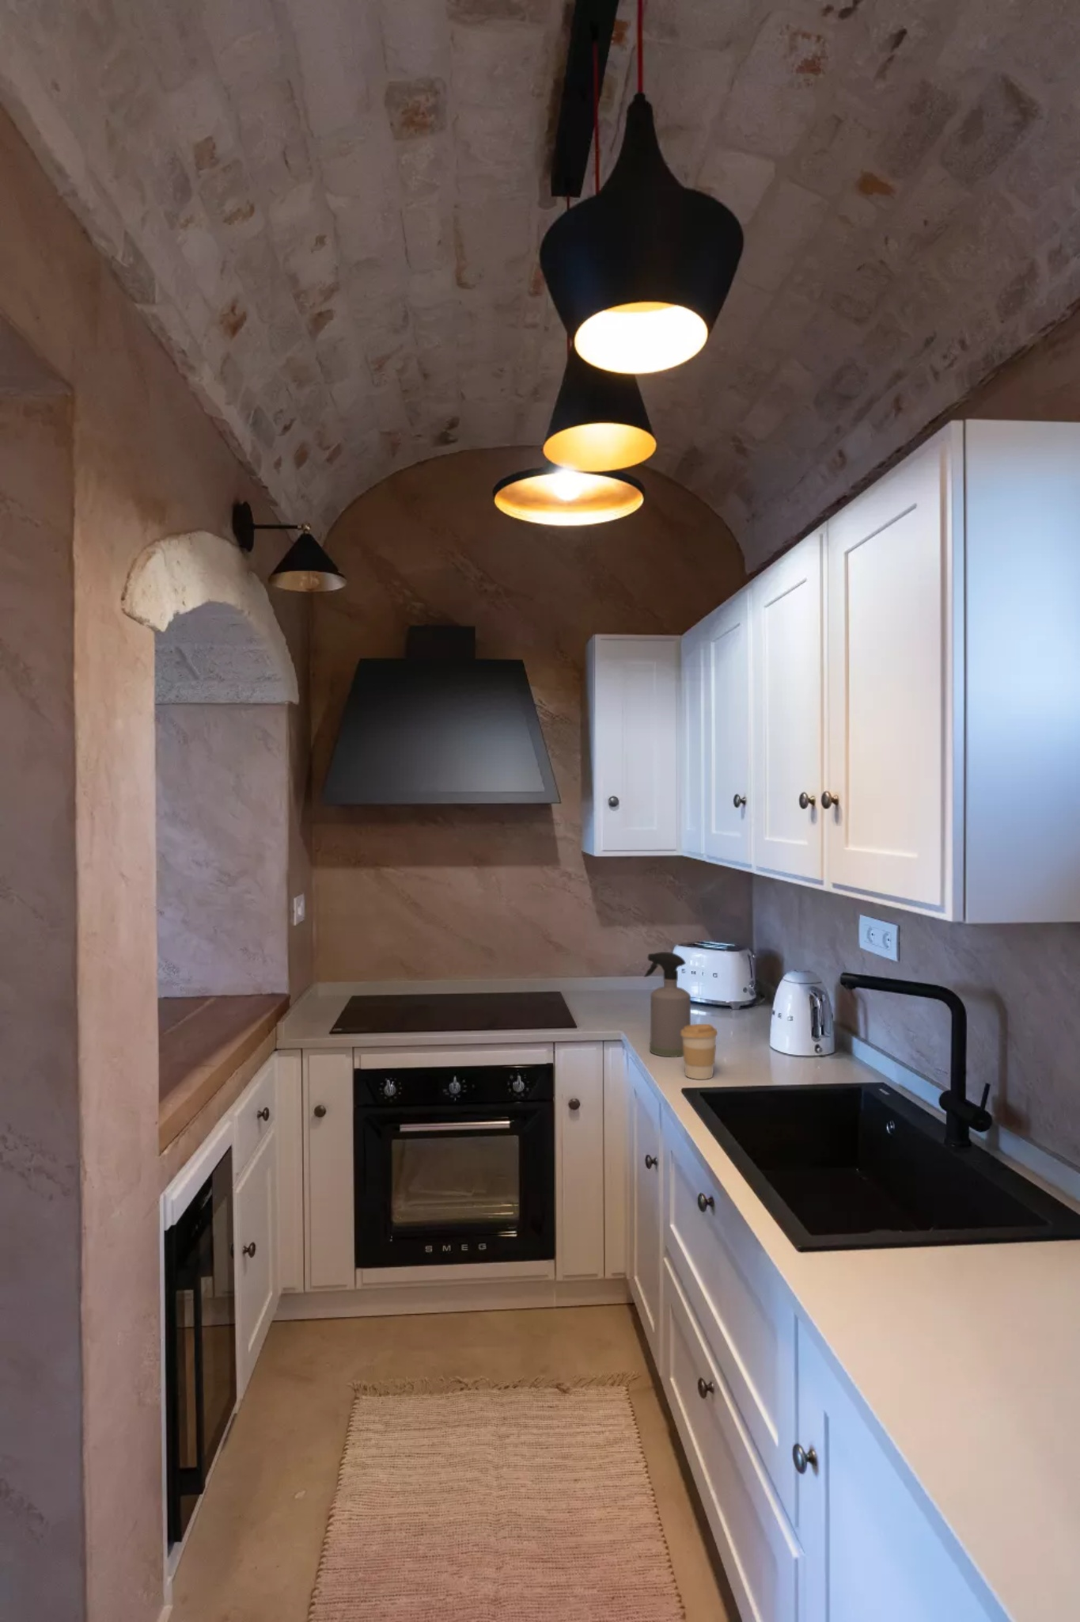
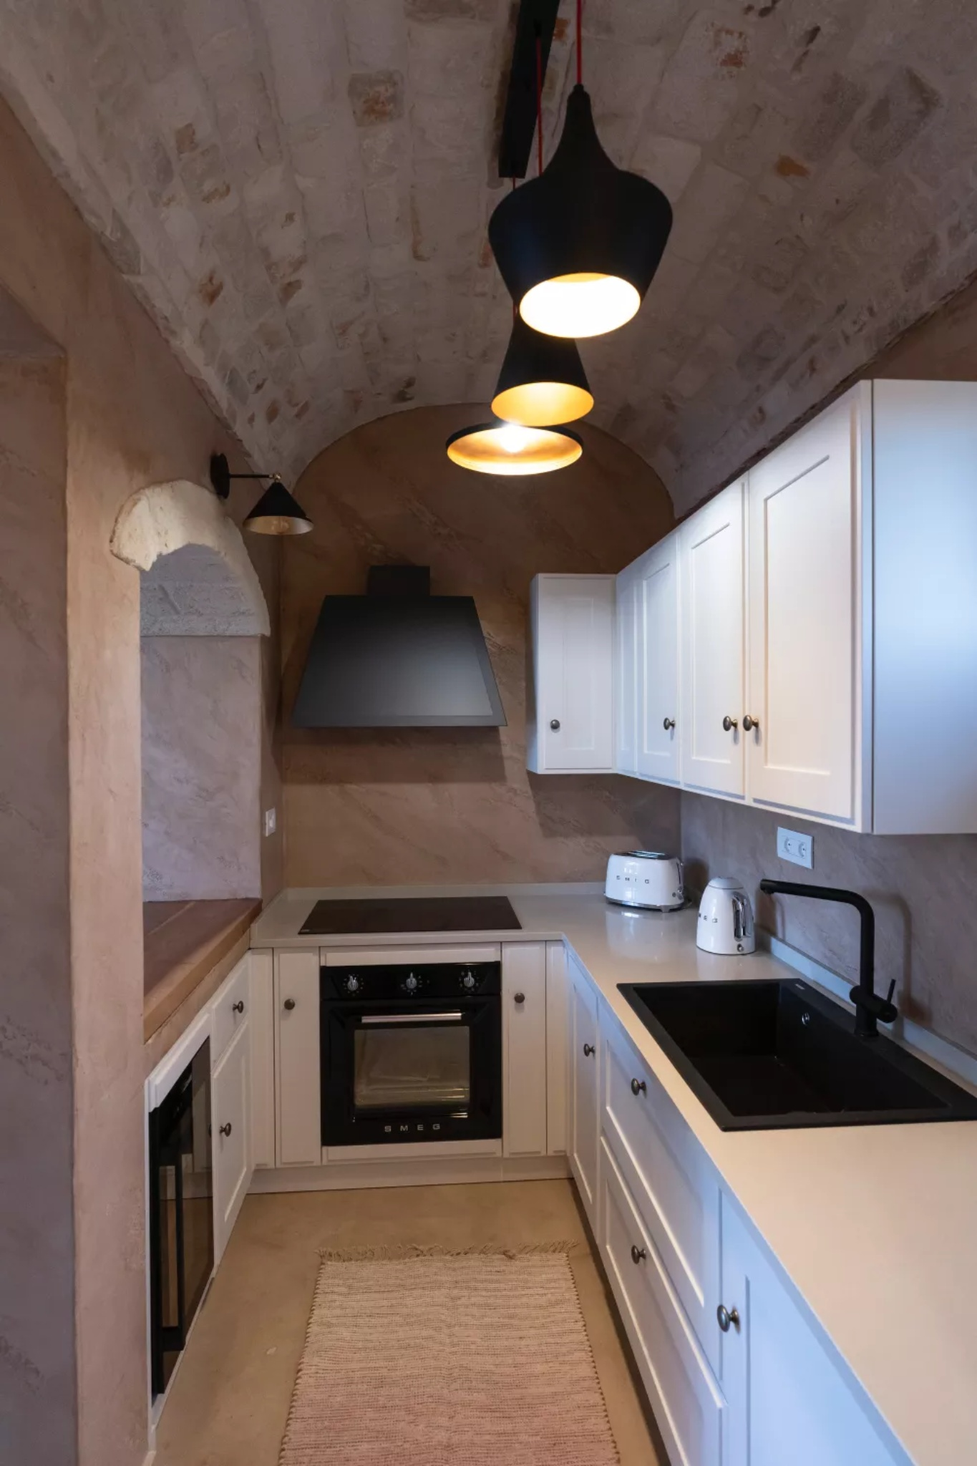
- coffee cup (699, 1049)
- spray bottle (667, 1001)
